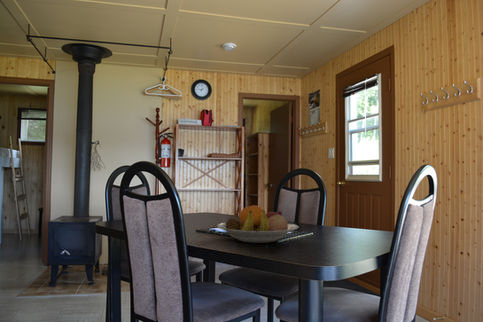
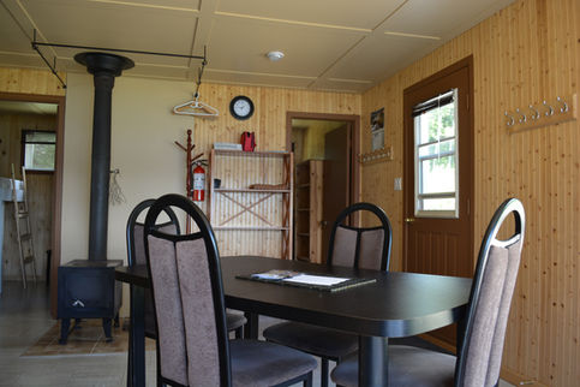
- fruit bowl (257, 222)
